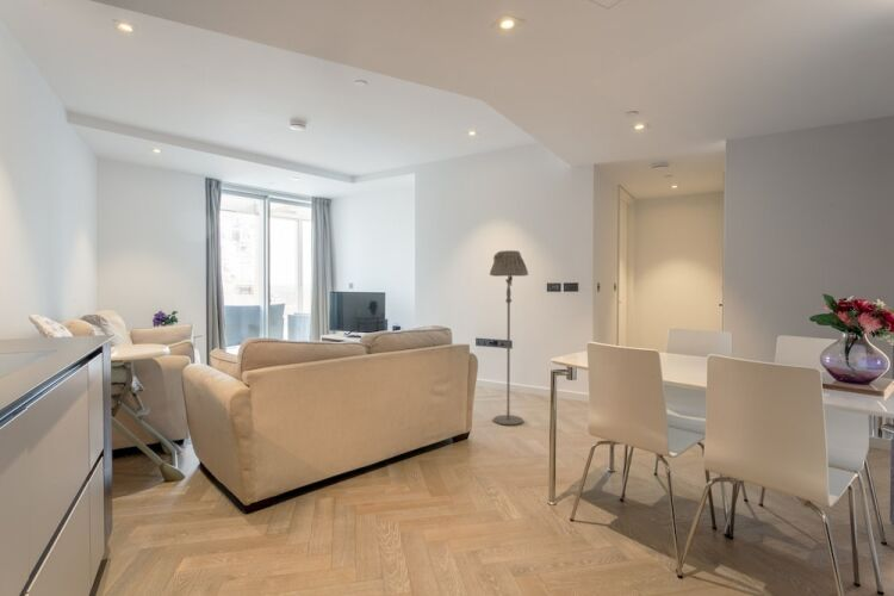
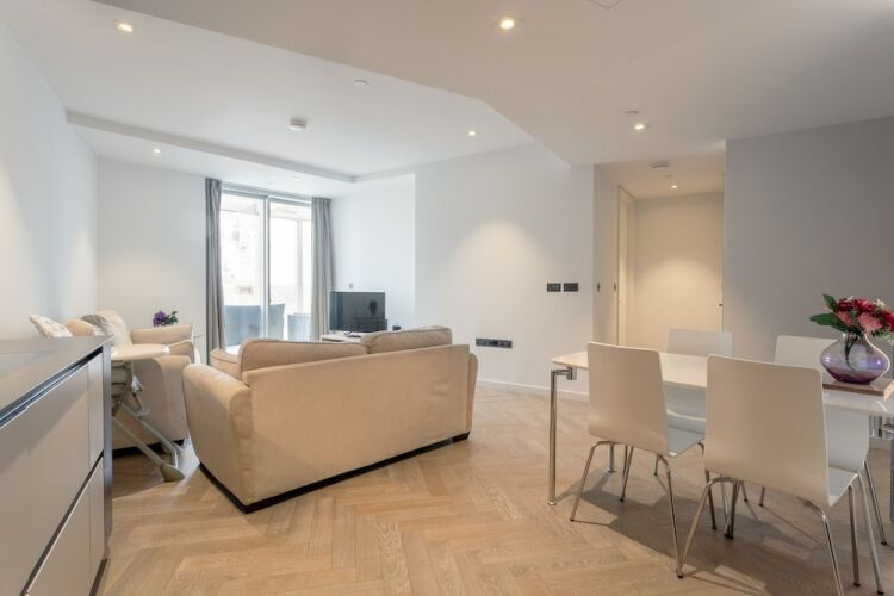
- floor lamp (508, 336)
